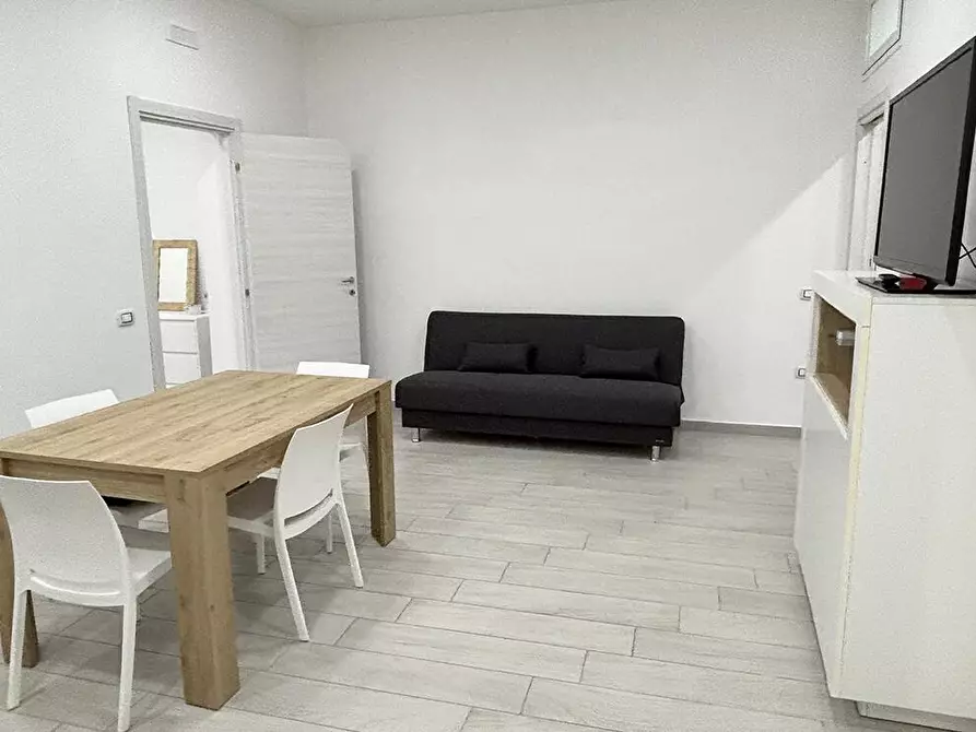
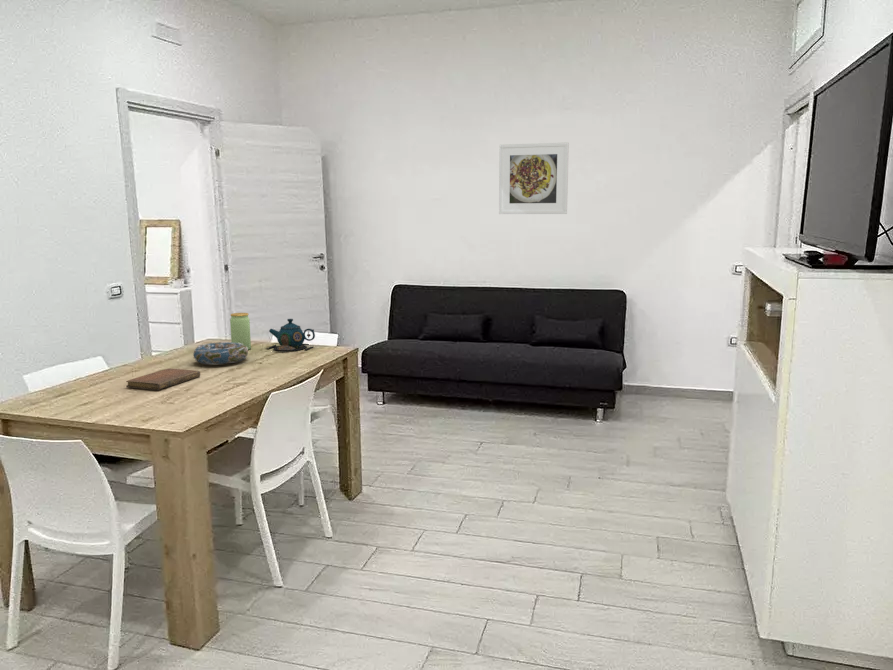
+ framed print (533, 179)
+ jar (240, 331)
+ teapot (290, 333)
+ decorative bowl (220, 353)
+ notebook (164, 378)
